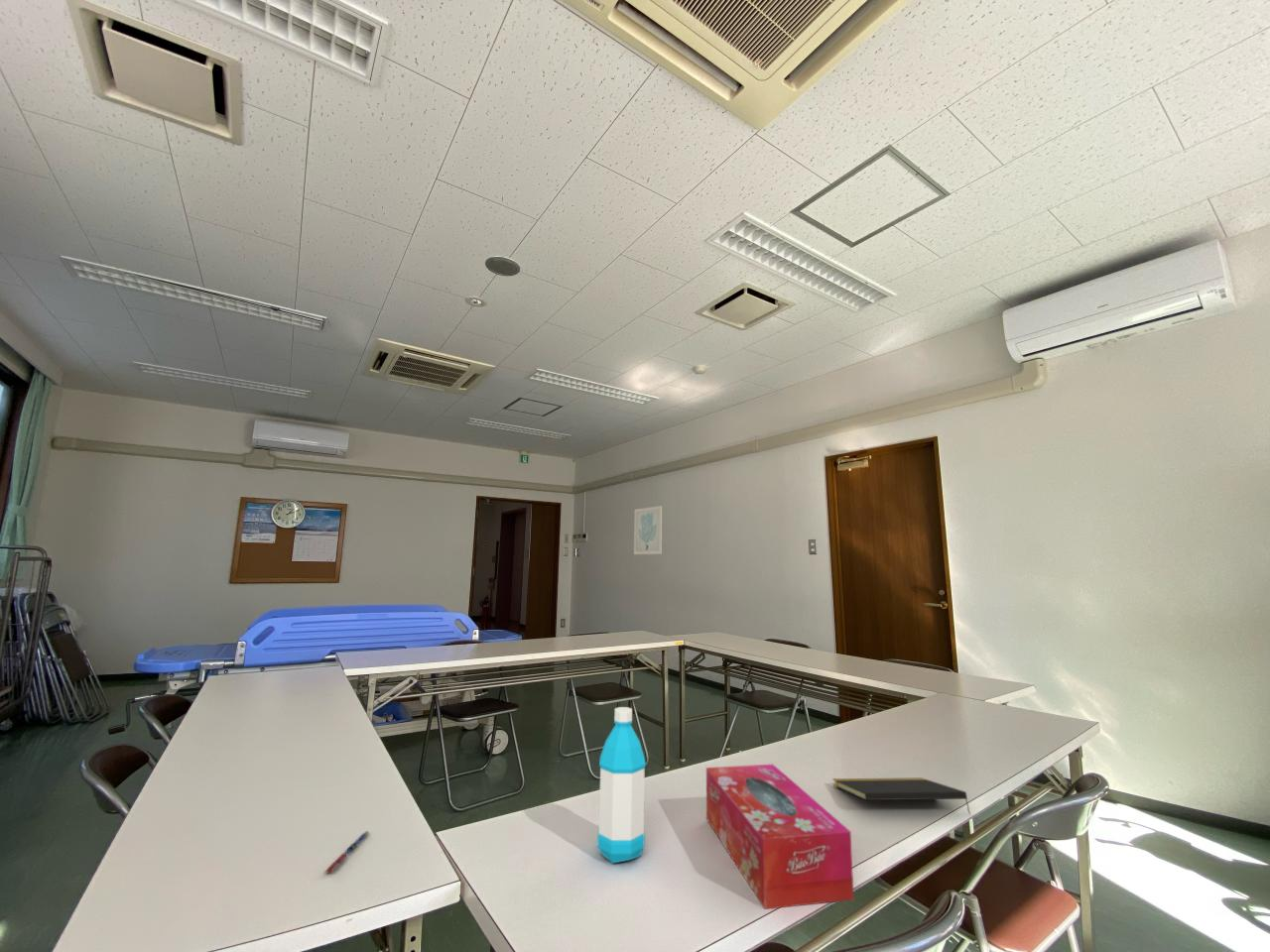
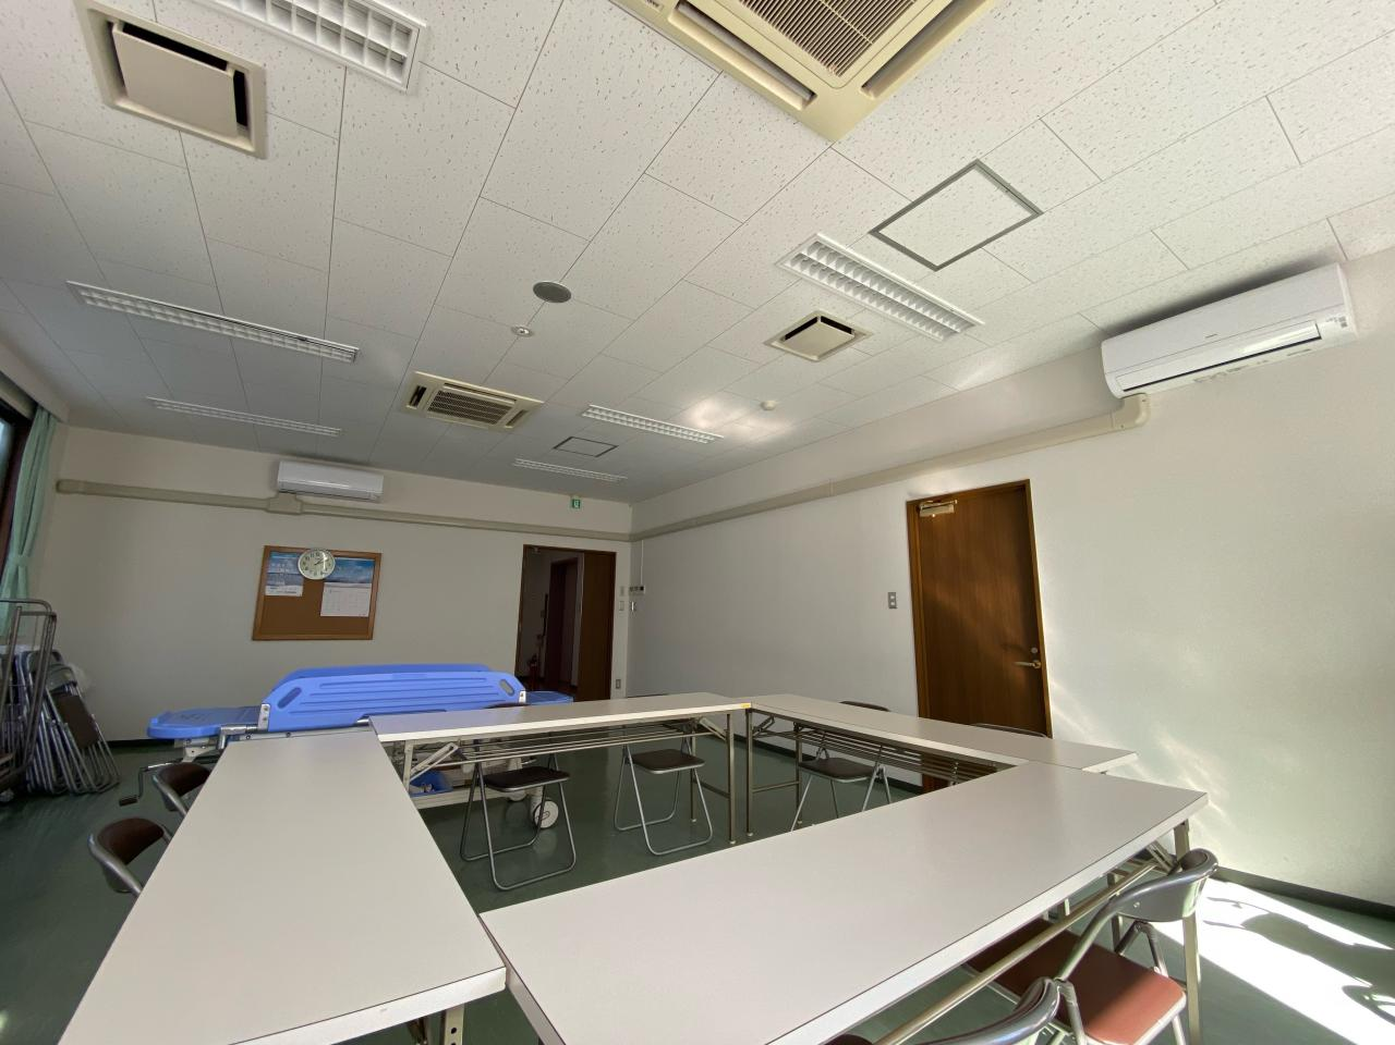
- water bottle (621, 779)
- tissue box (769, 824)
- pen (348, 849)
- notepad (895, 788)
- wall art (647, 531)
